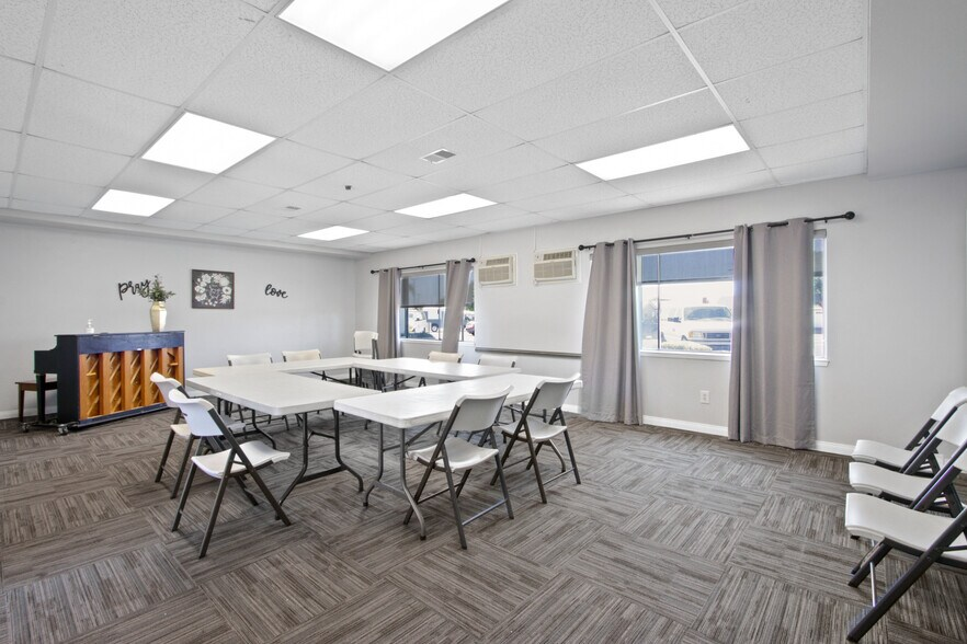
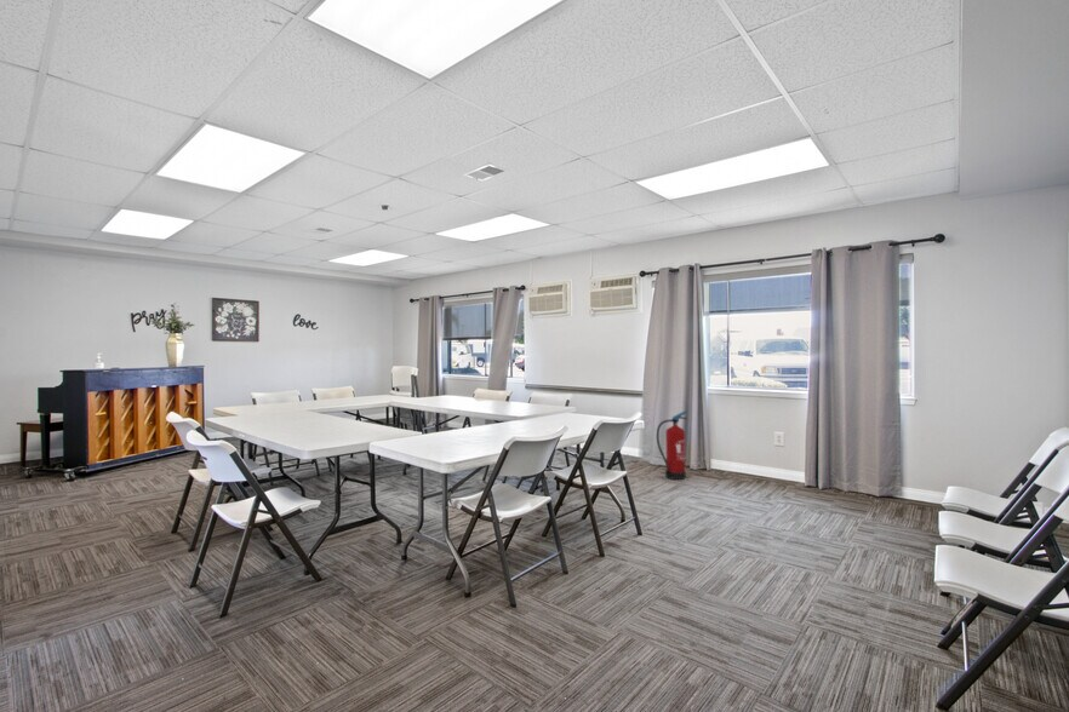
+ fire extinguisher (671, 444)
